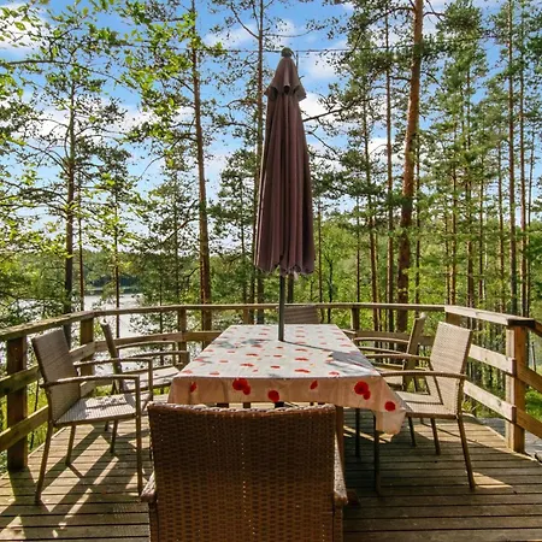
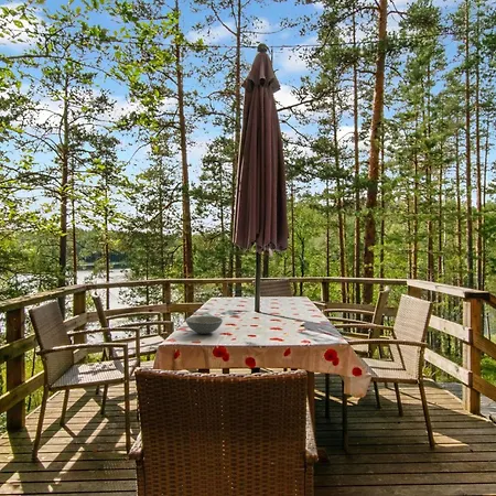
+ soup bowl (204, 325)
